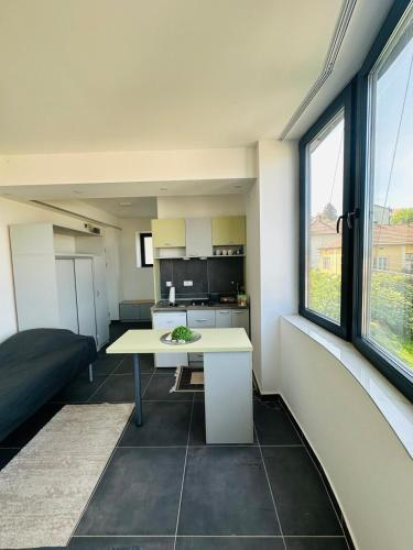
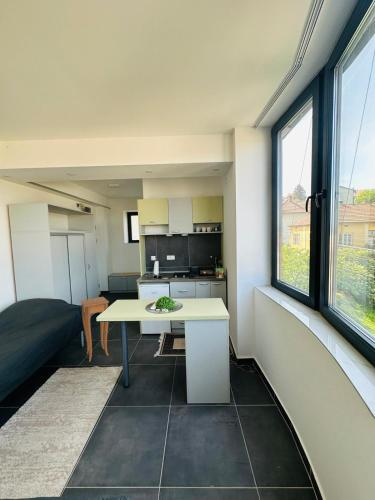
+ side table (100, 325)
